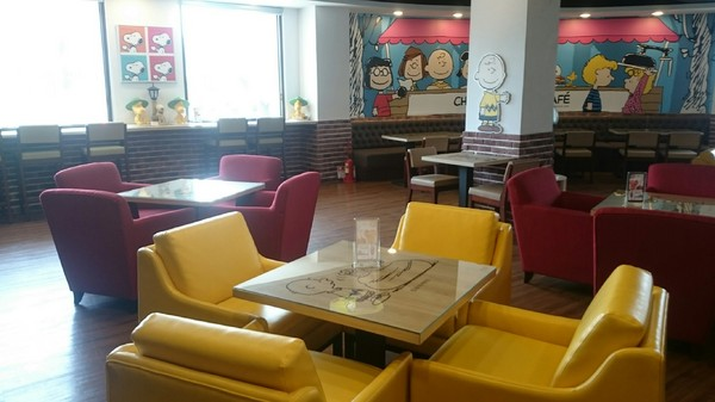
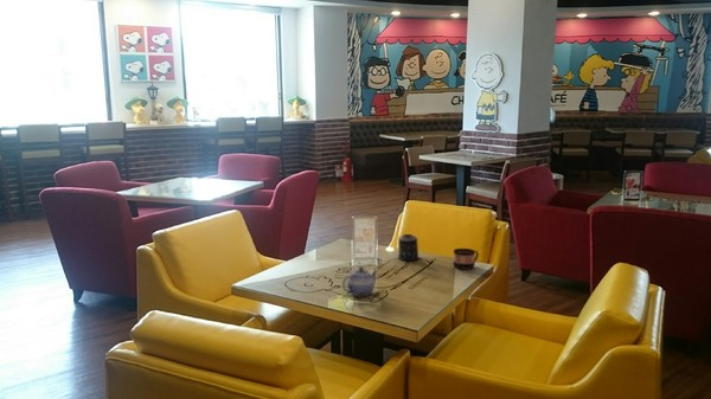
+ candle (406, 245)
+ cup (465, 258)
+ teapot (360, 279)
